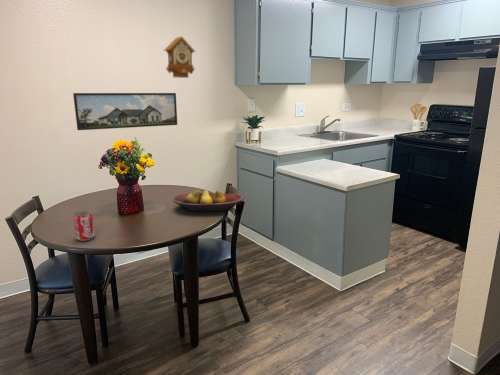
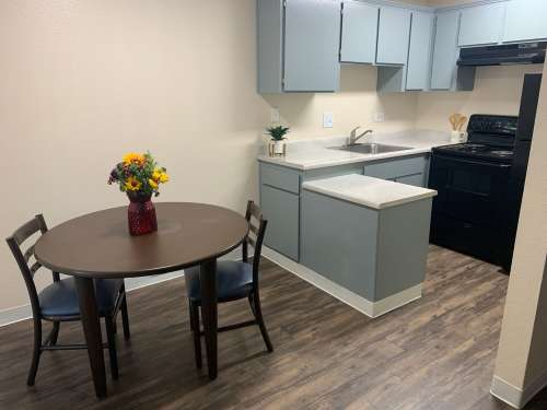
- fruit bowl (208, 199)
- beverage can (83, 225)
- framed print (129, 110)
- cuckoo clock (180, 57)
